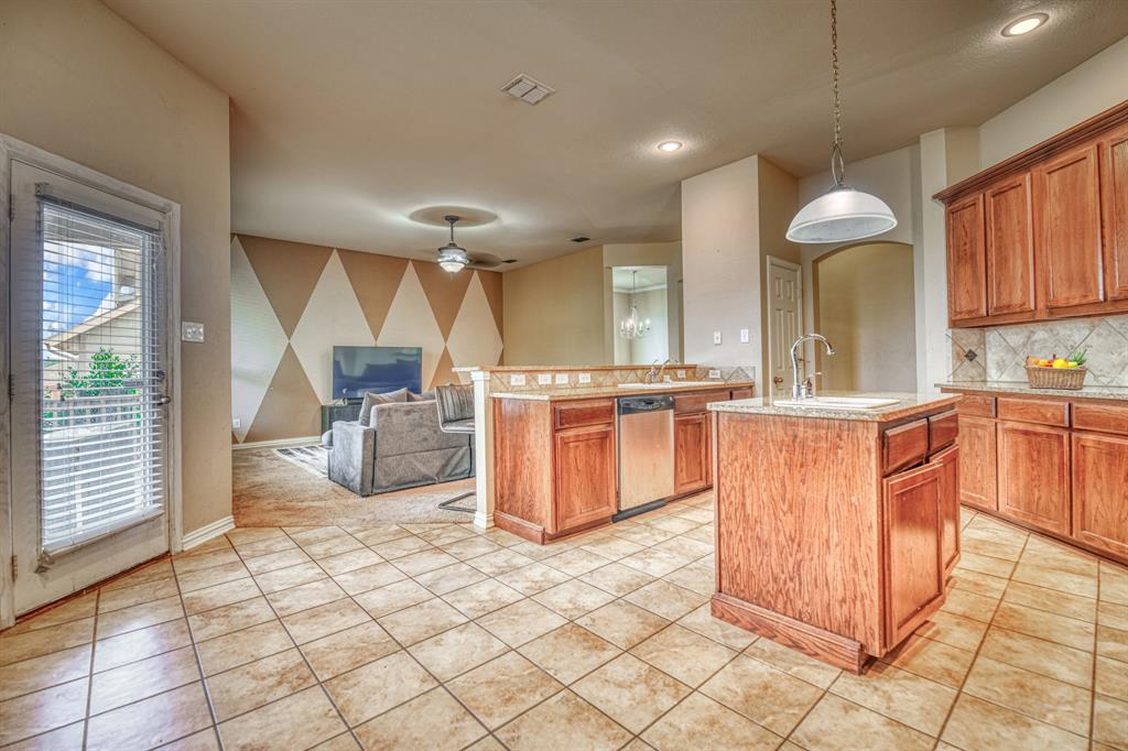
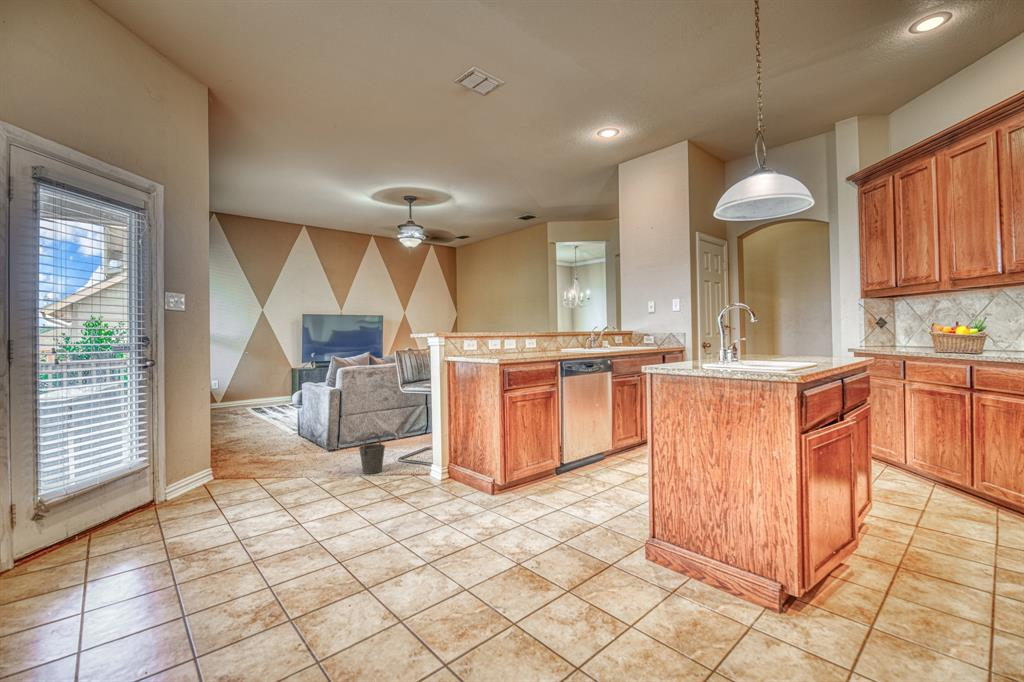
+ bucket (372, 451)
